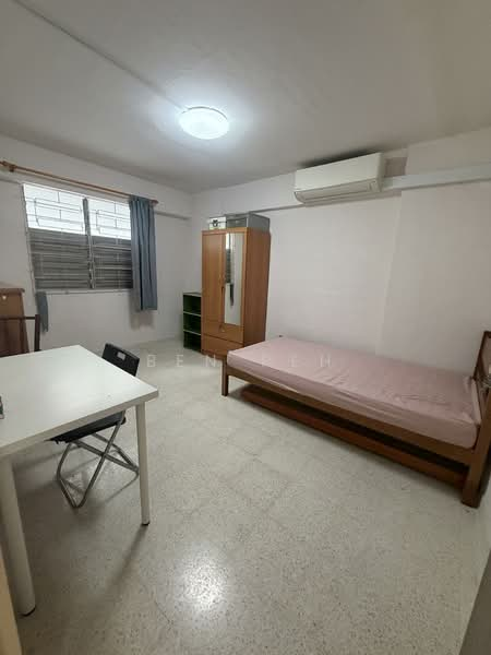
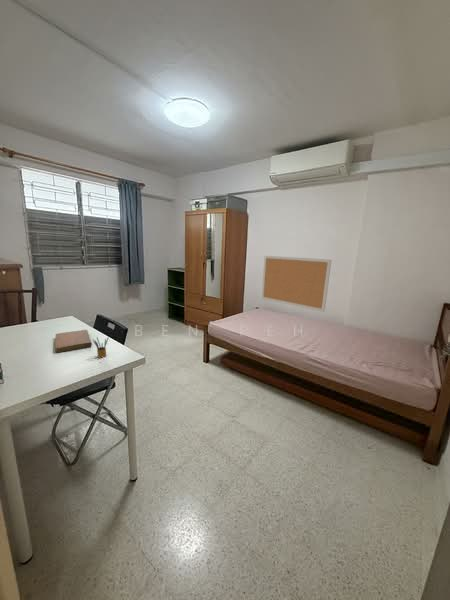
+ bulletin board (292, 281)
+ notebook (73, 339)
+ pencil box (102, 346)
